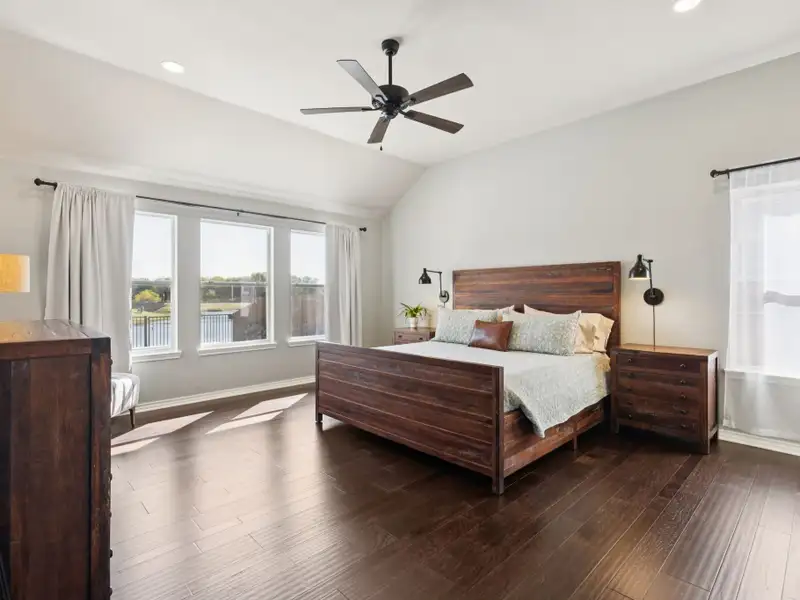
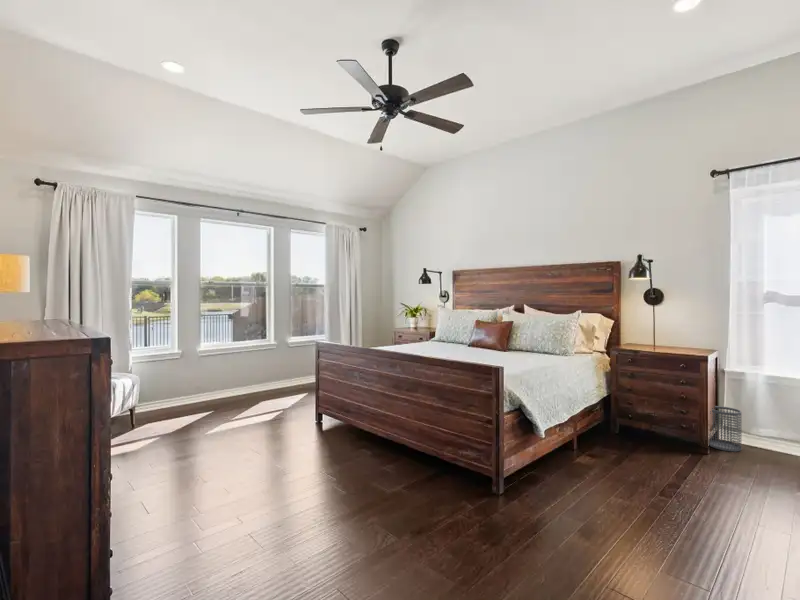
+ wastebasket (724, 428)
